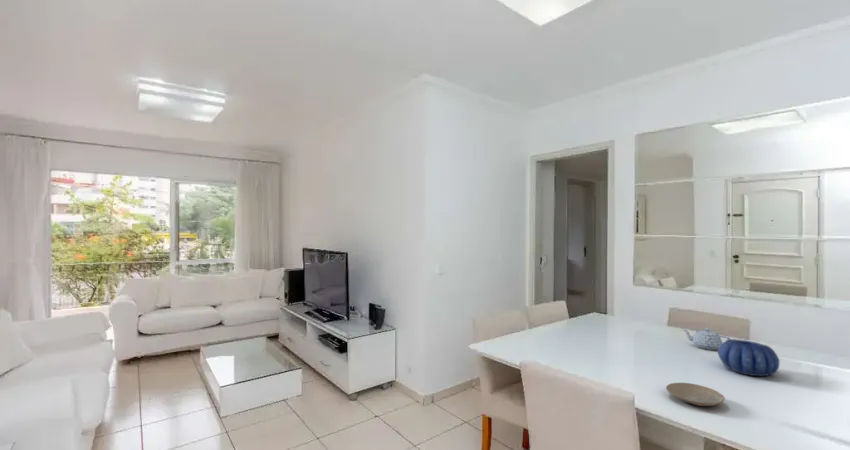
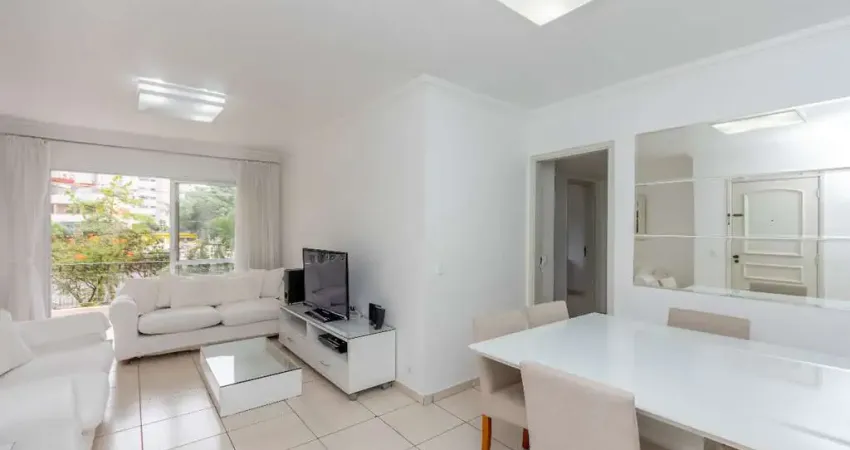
- plate (694, 395)
- decorative bowl (747, 356)
- teapot (705, 337)
